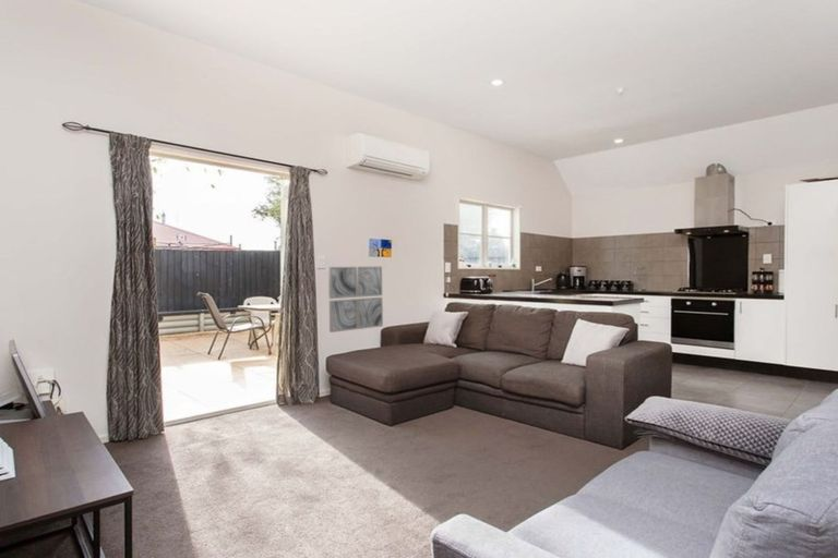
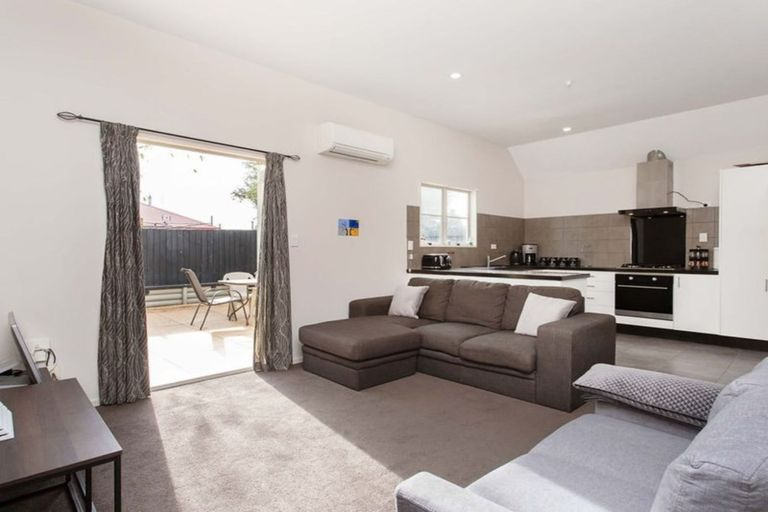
- wall art (357, 296)
